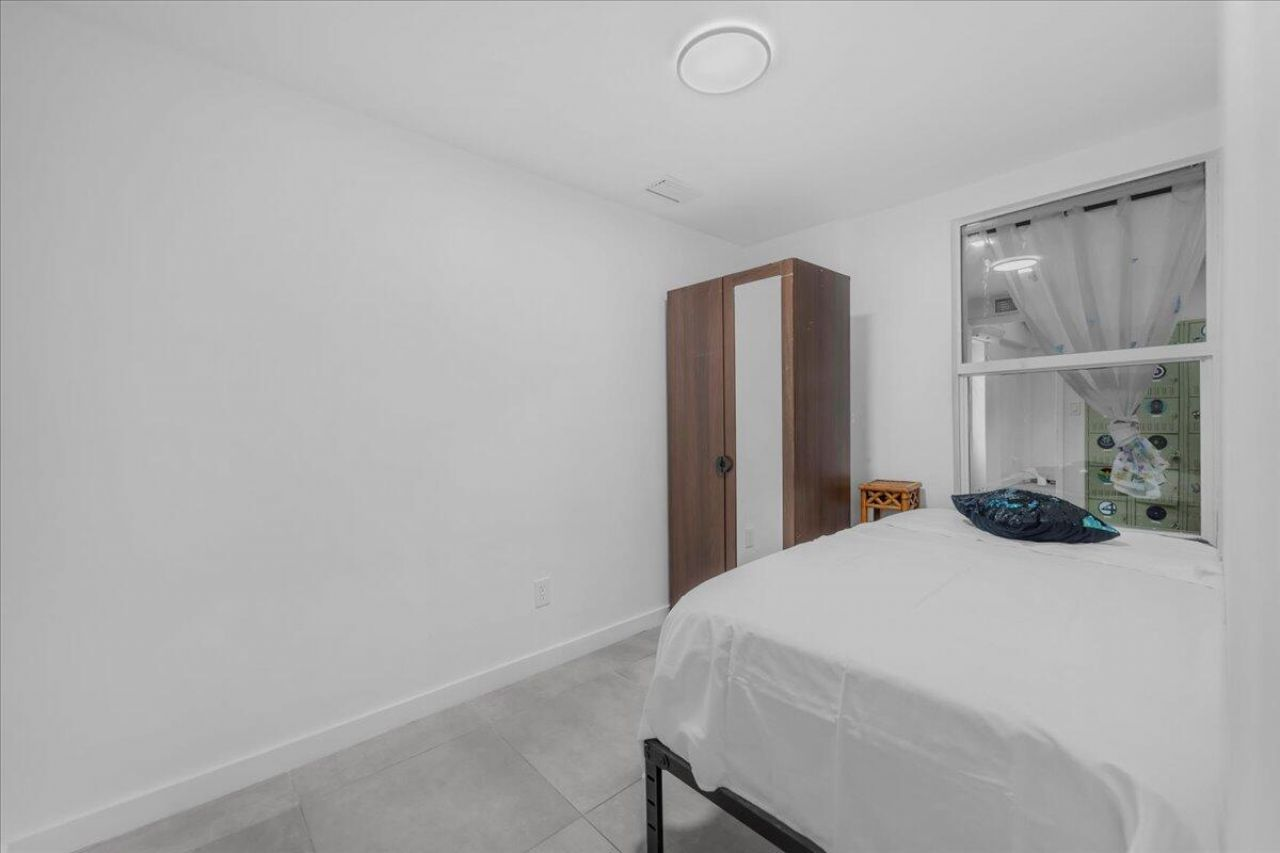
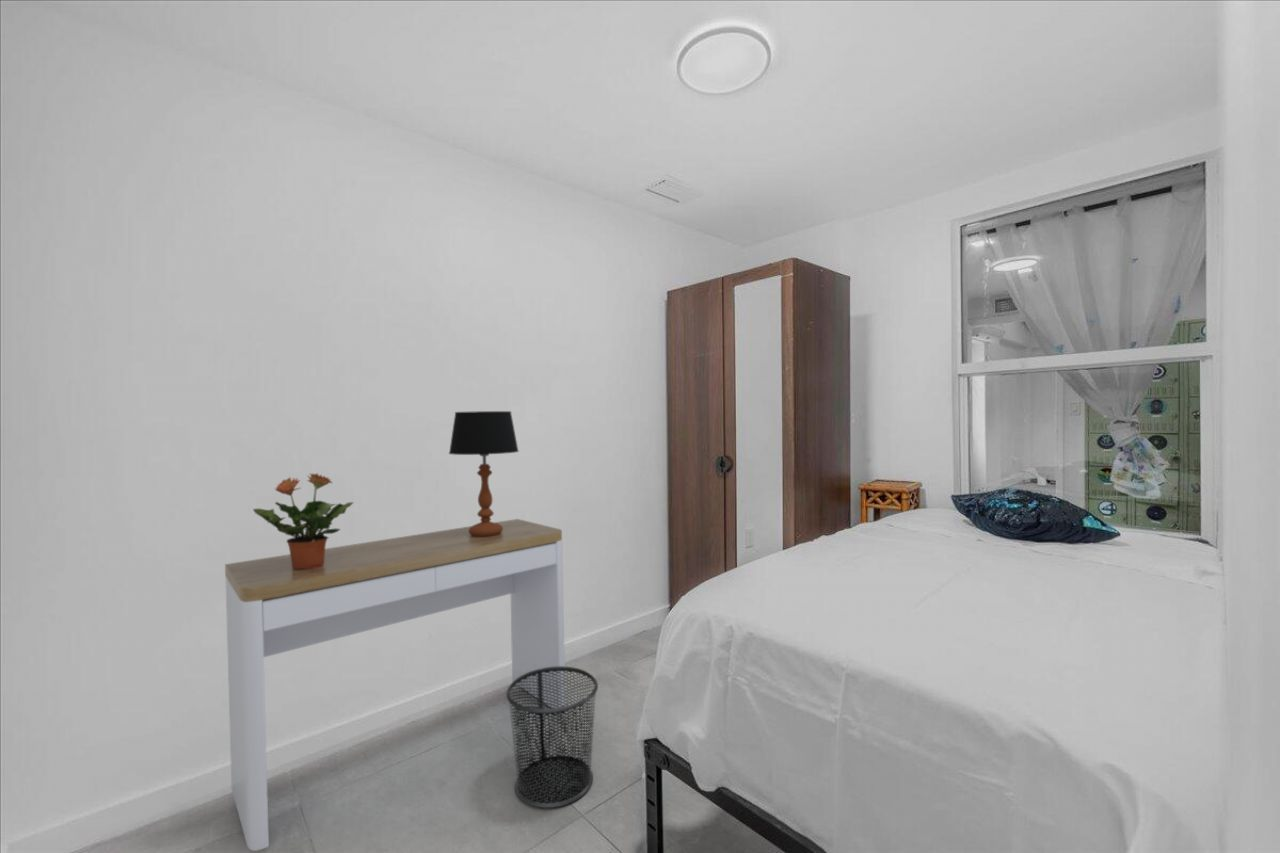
+ potted plant (305, 519)
+ desk (410, 619)
+ waste bin (553, 733)
+ table lamp (484, 472)
